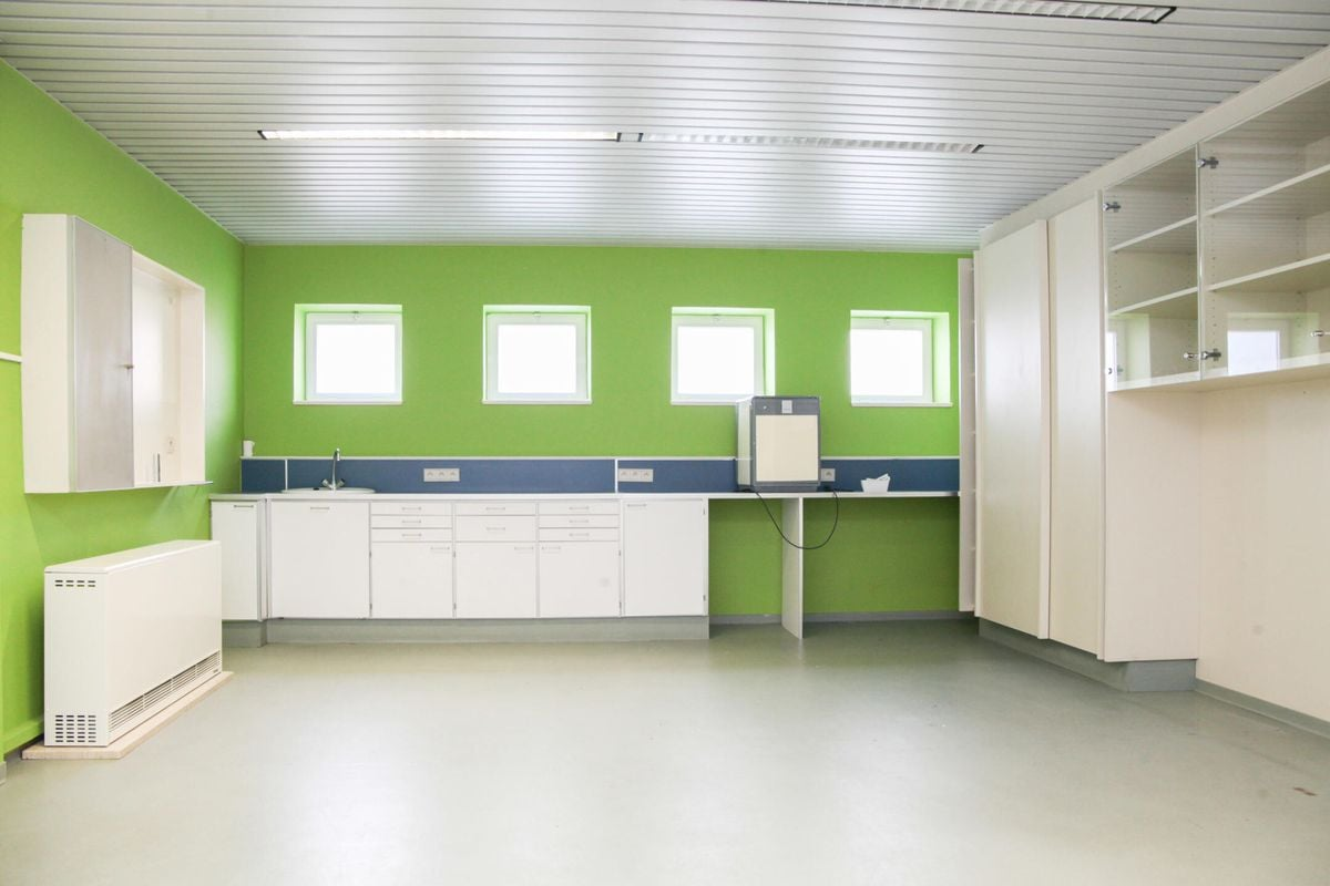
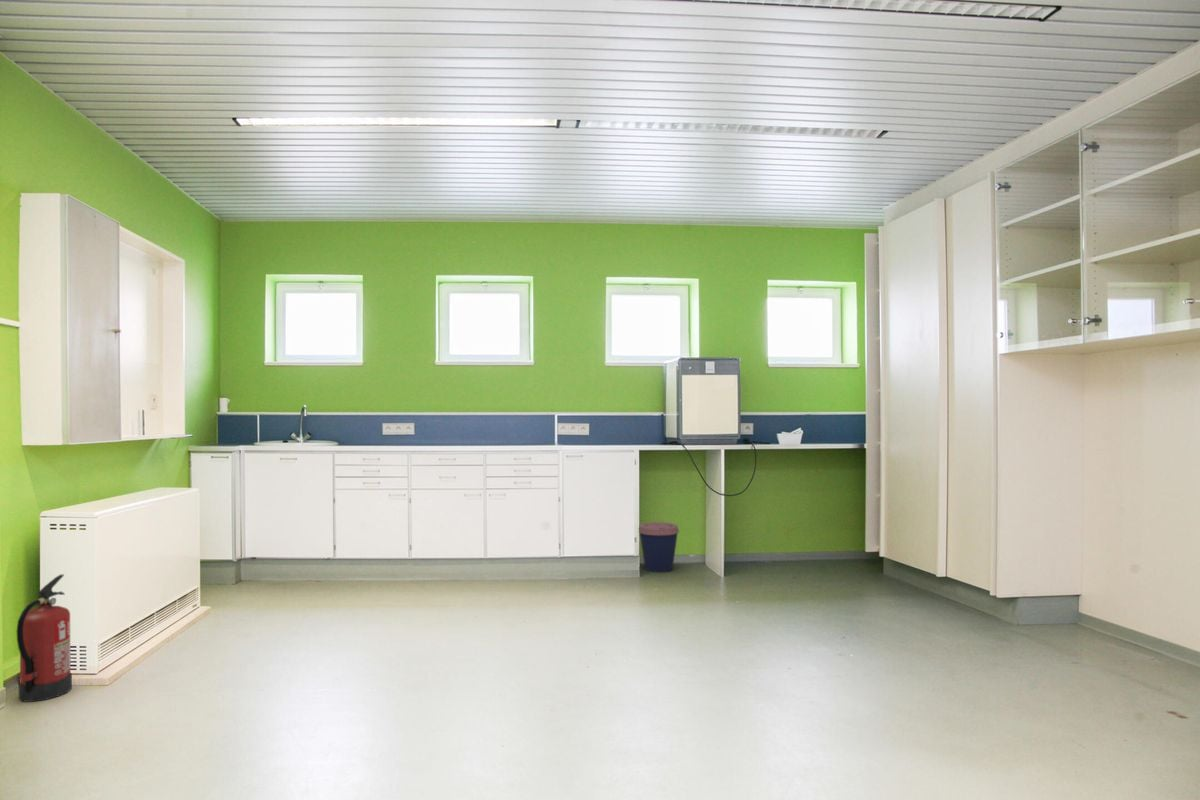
+ fire extinguisher (41, 638)
+ coffee cup (658, 547)
